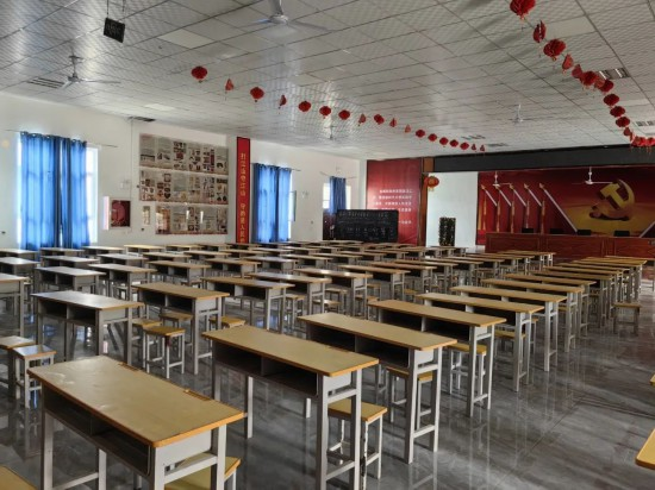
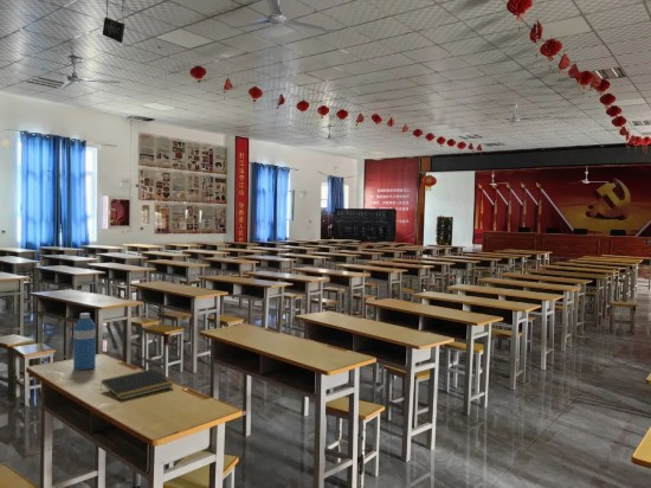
+ notepad (137, 383)
+ water bottle (84, 340)
